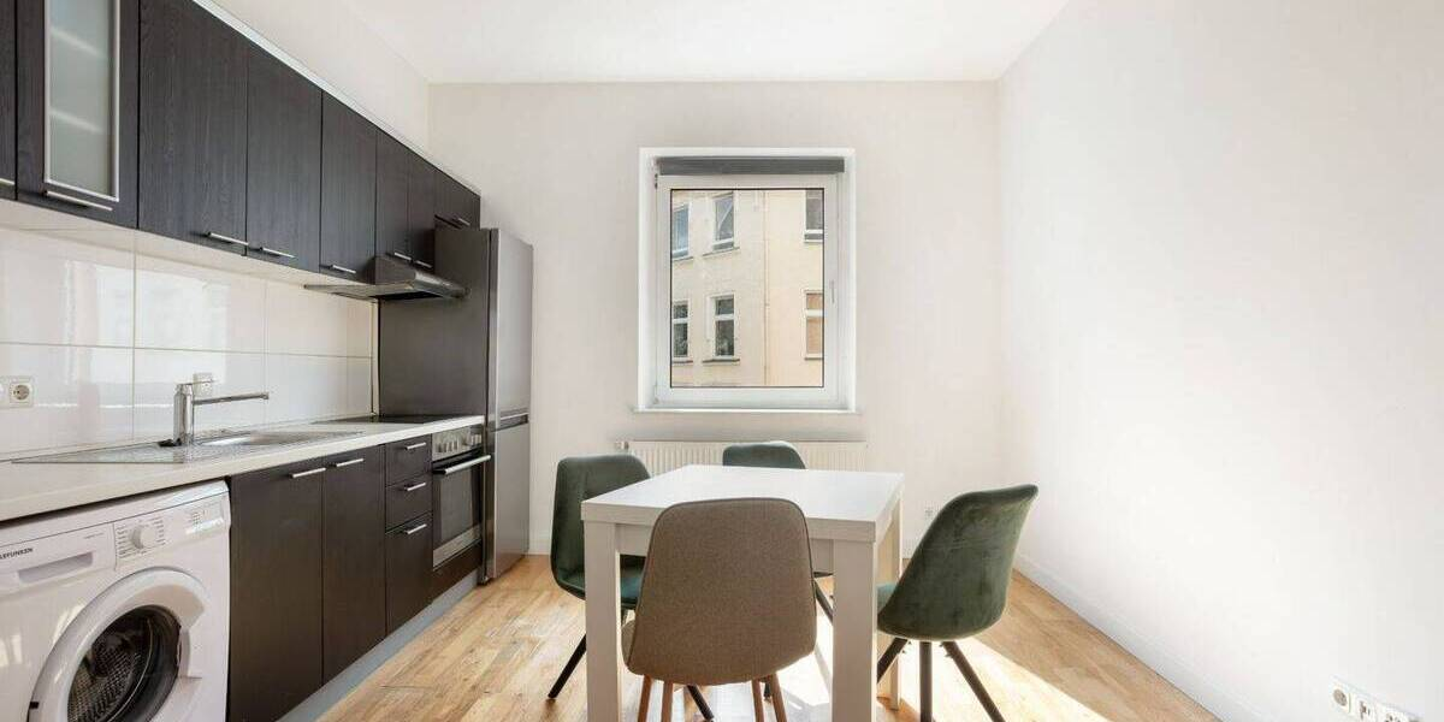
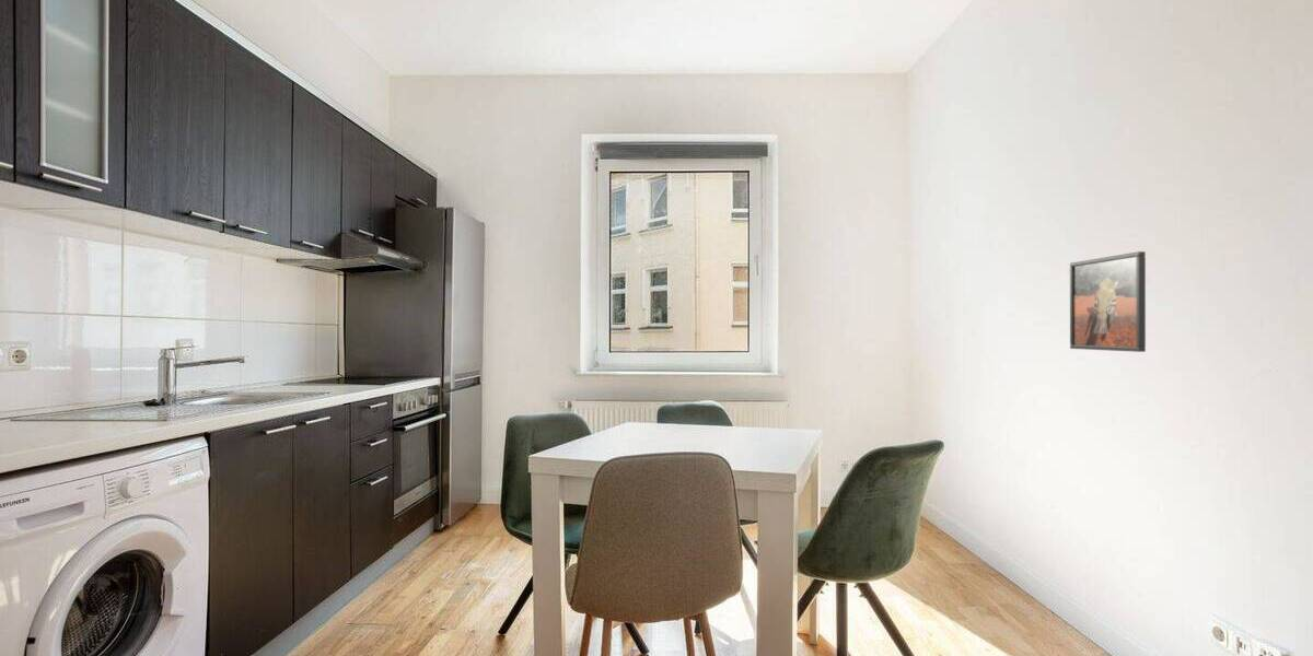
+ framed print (1104, 303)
